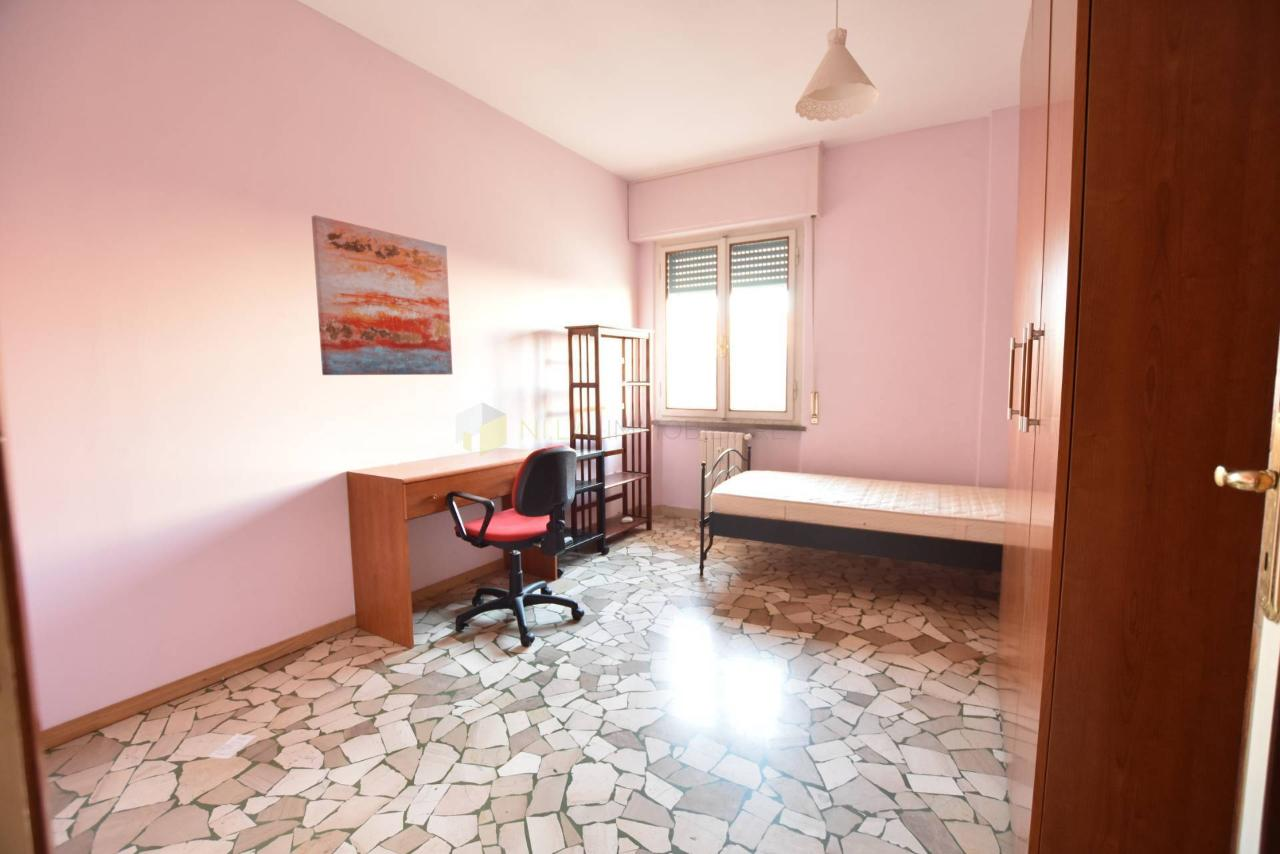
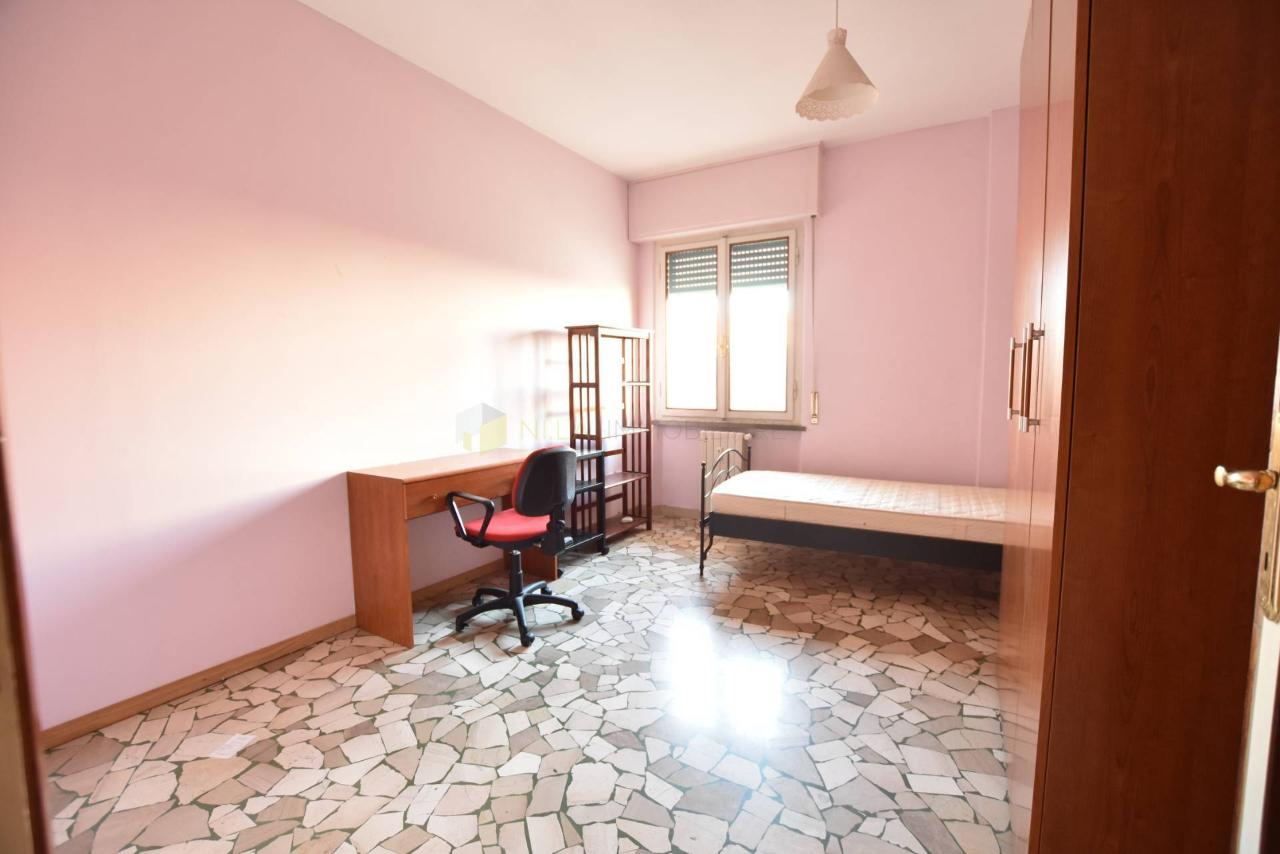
- wall art (390, 304)
